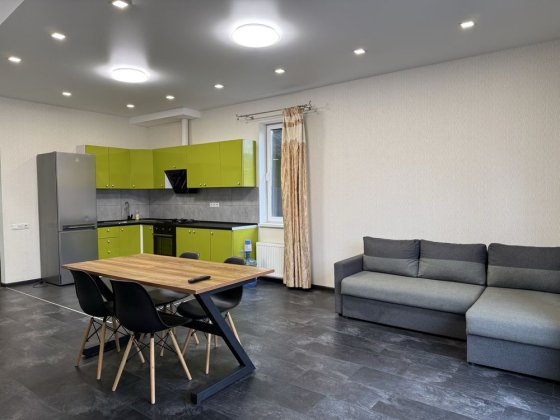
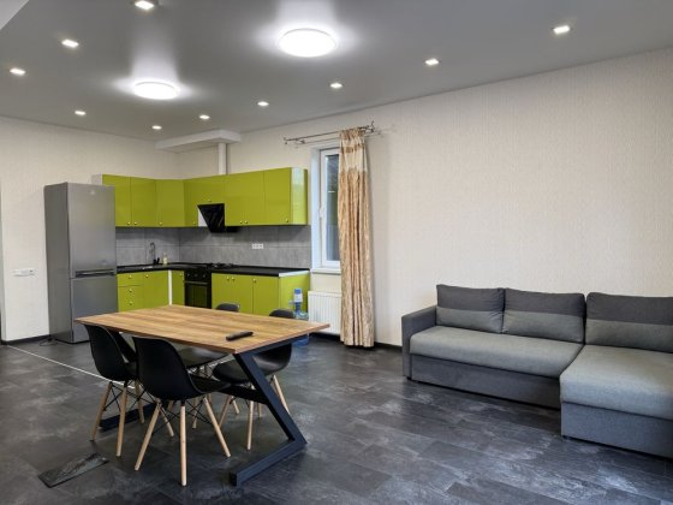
+ bag (76, 465)
